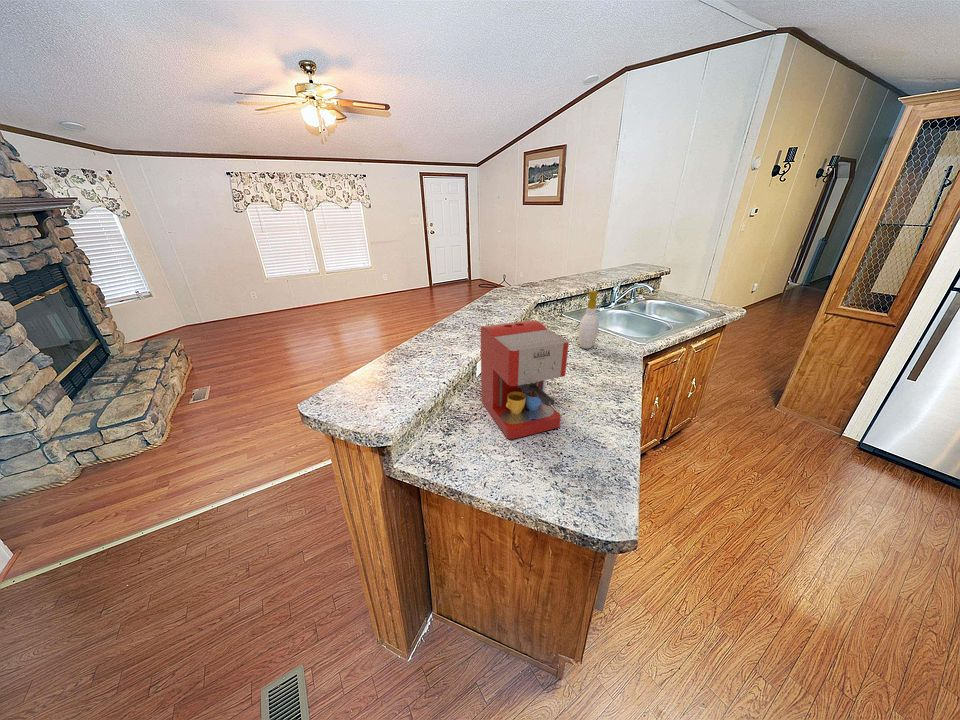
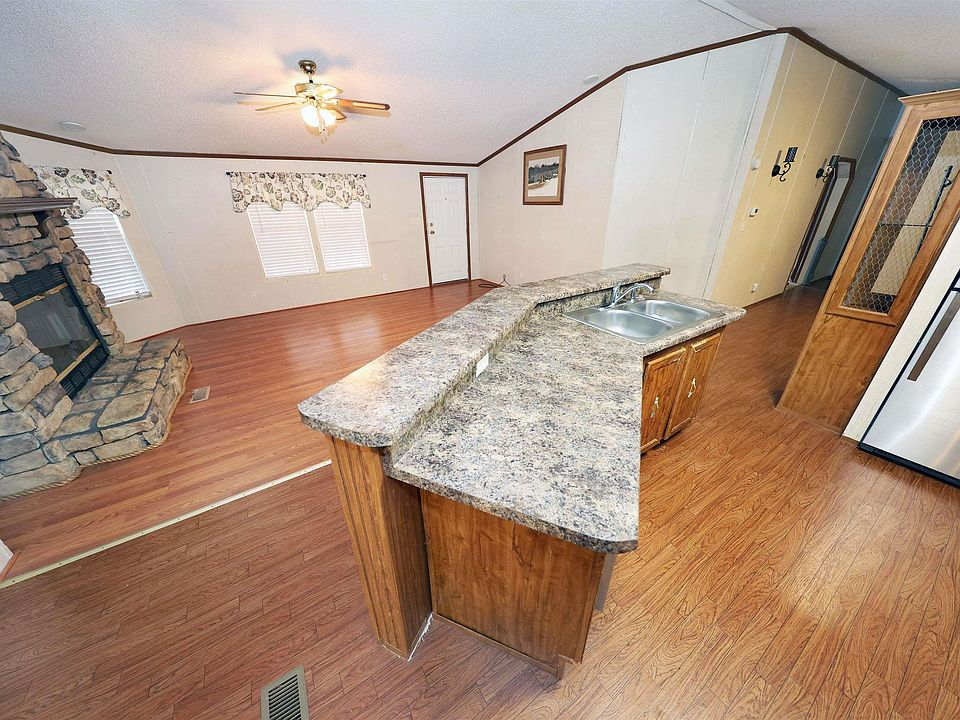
- coffee maker (520, 374)
- soap bottle (588, 319)
